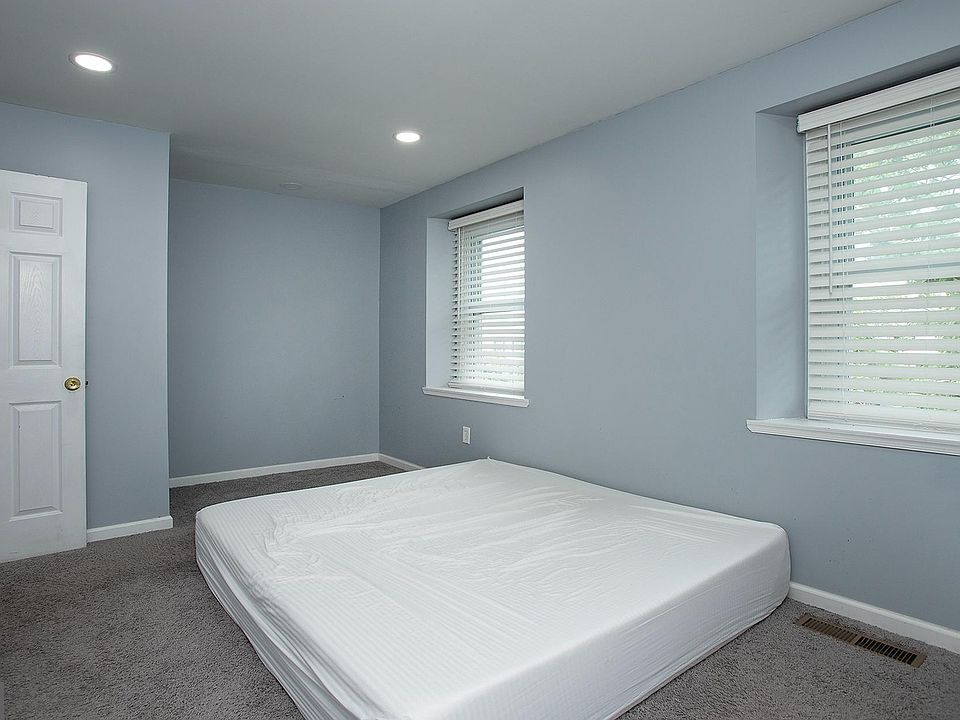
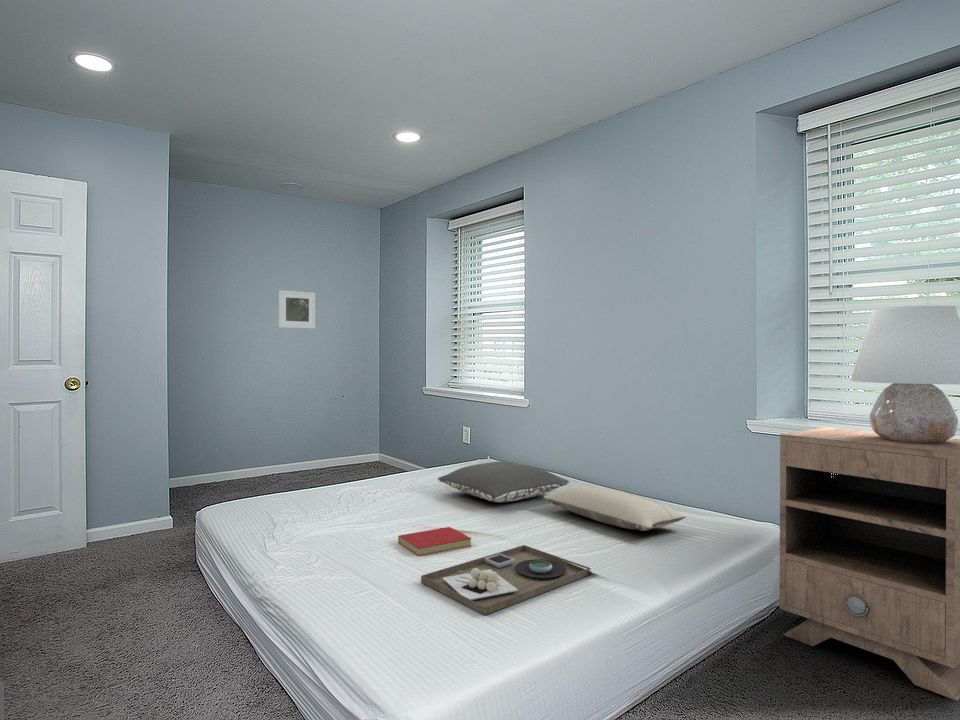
+ platter (507, 569)
+ book (434, 540)
+ nightstand (878, 544)
+ pillow (611, 505)
+ table lamp (912, 373)
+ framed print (297, 309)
+ pillow (502, 480)
